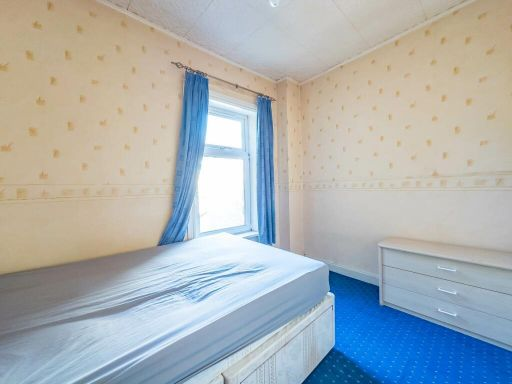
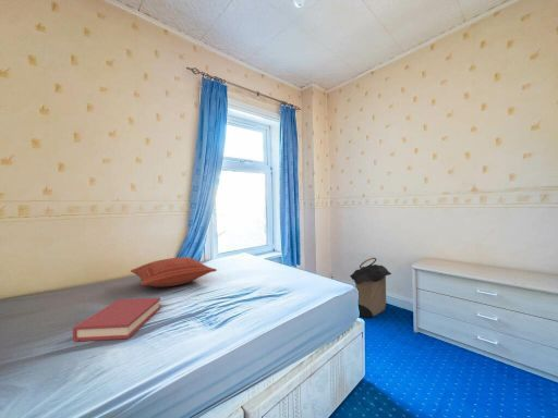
+ laundry hamper (369, 282)
+ pillow (172, 270)
+ hardback book (122, 316)
